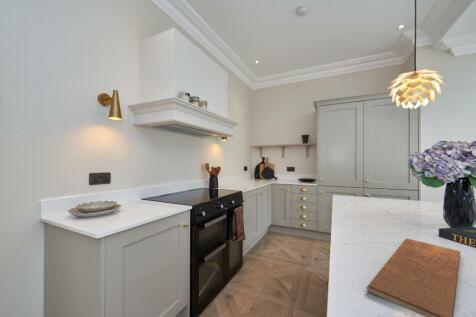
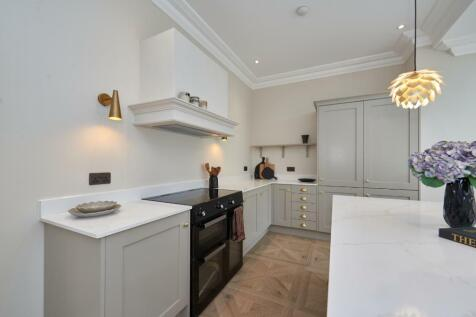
- chopping board (420, 267)
